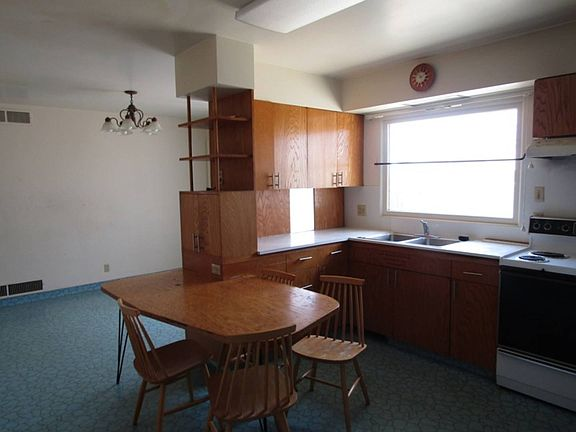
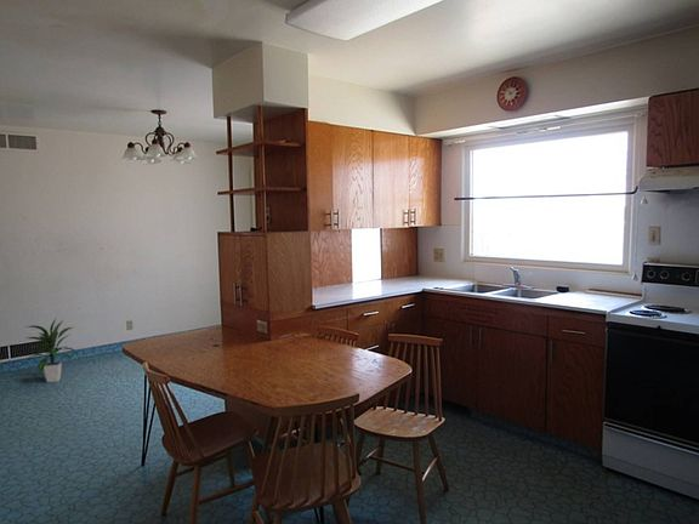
+ indoor plant (50, 349)
